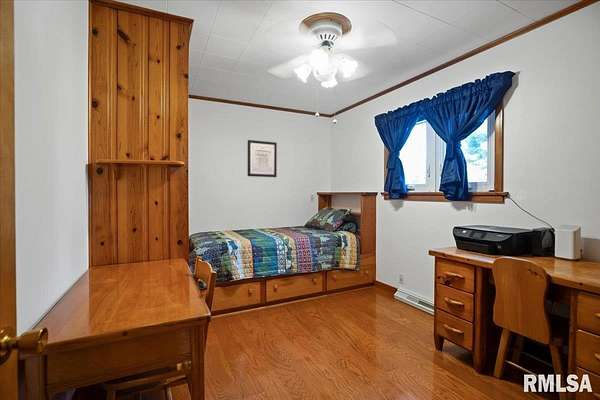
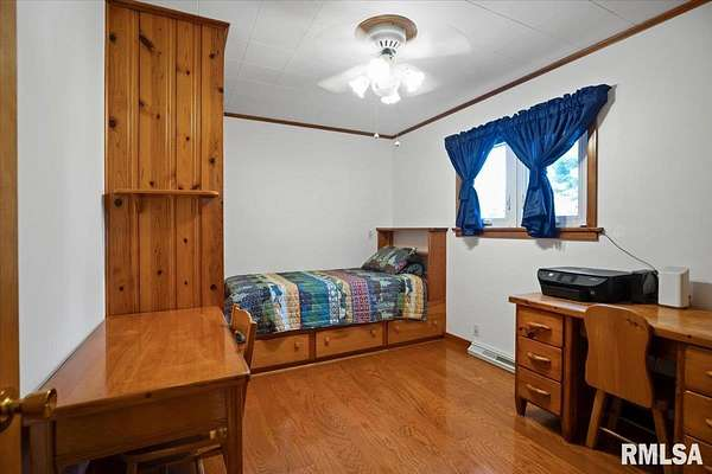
- wall art (262, 159)
